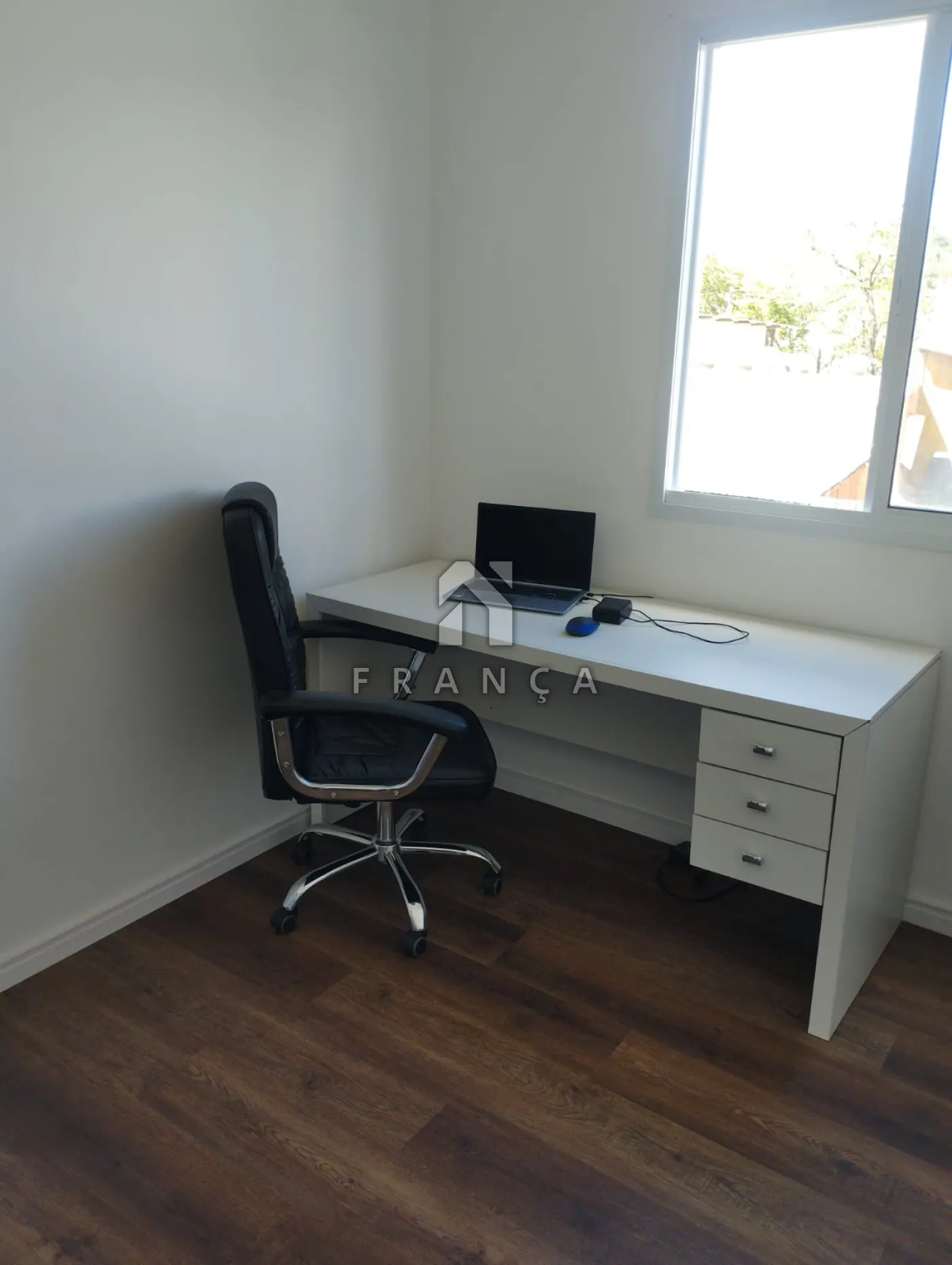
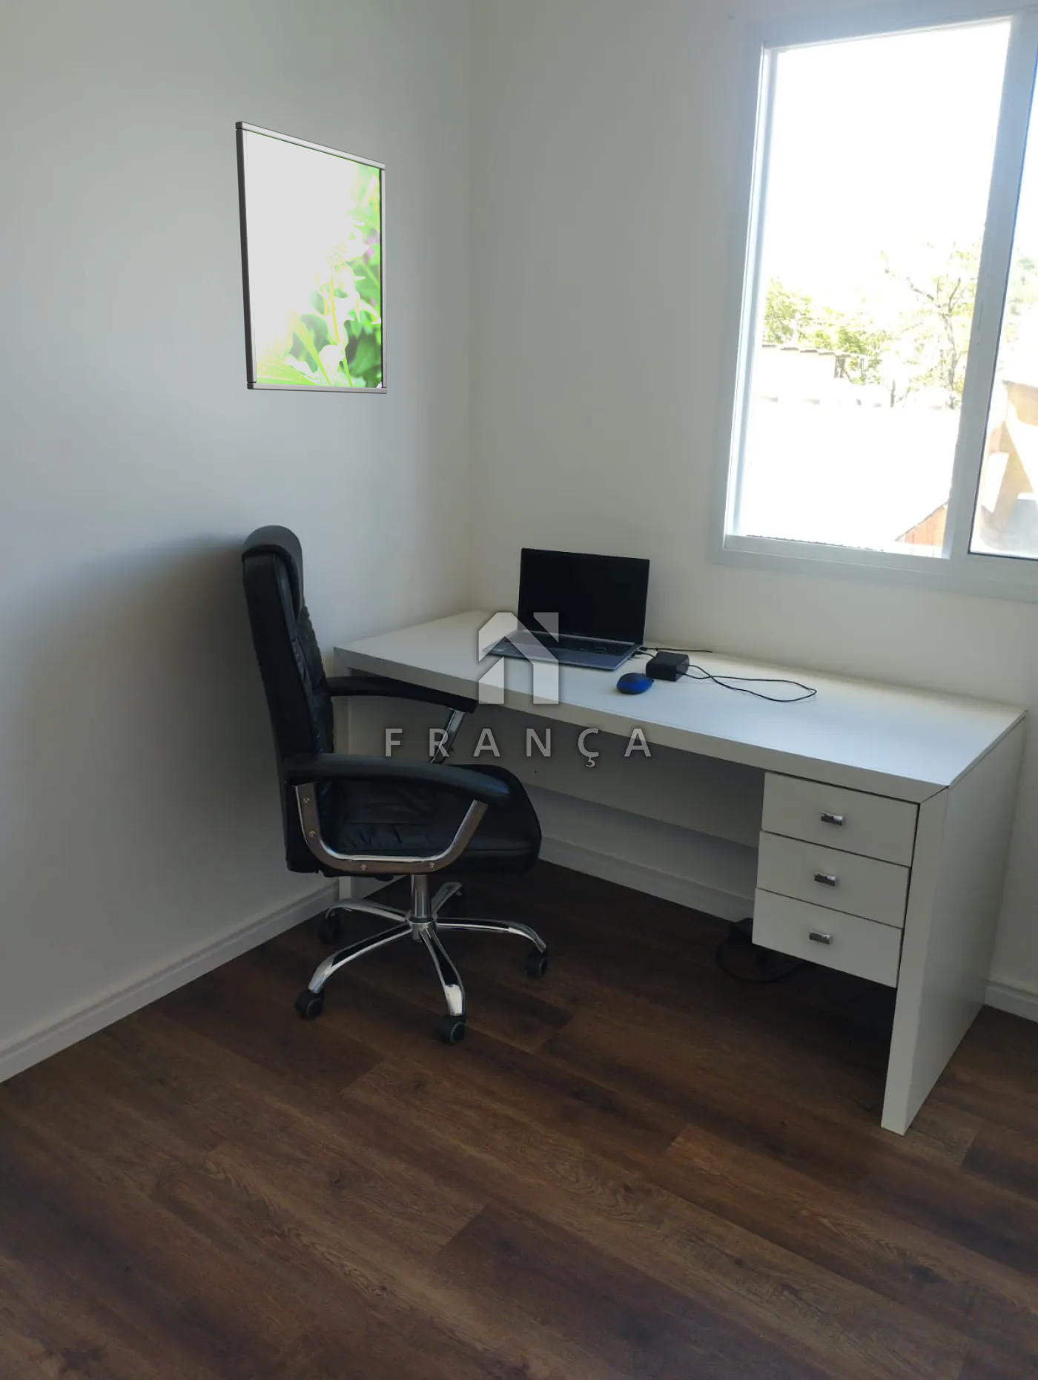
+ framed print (318, 272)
